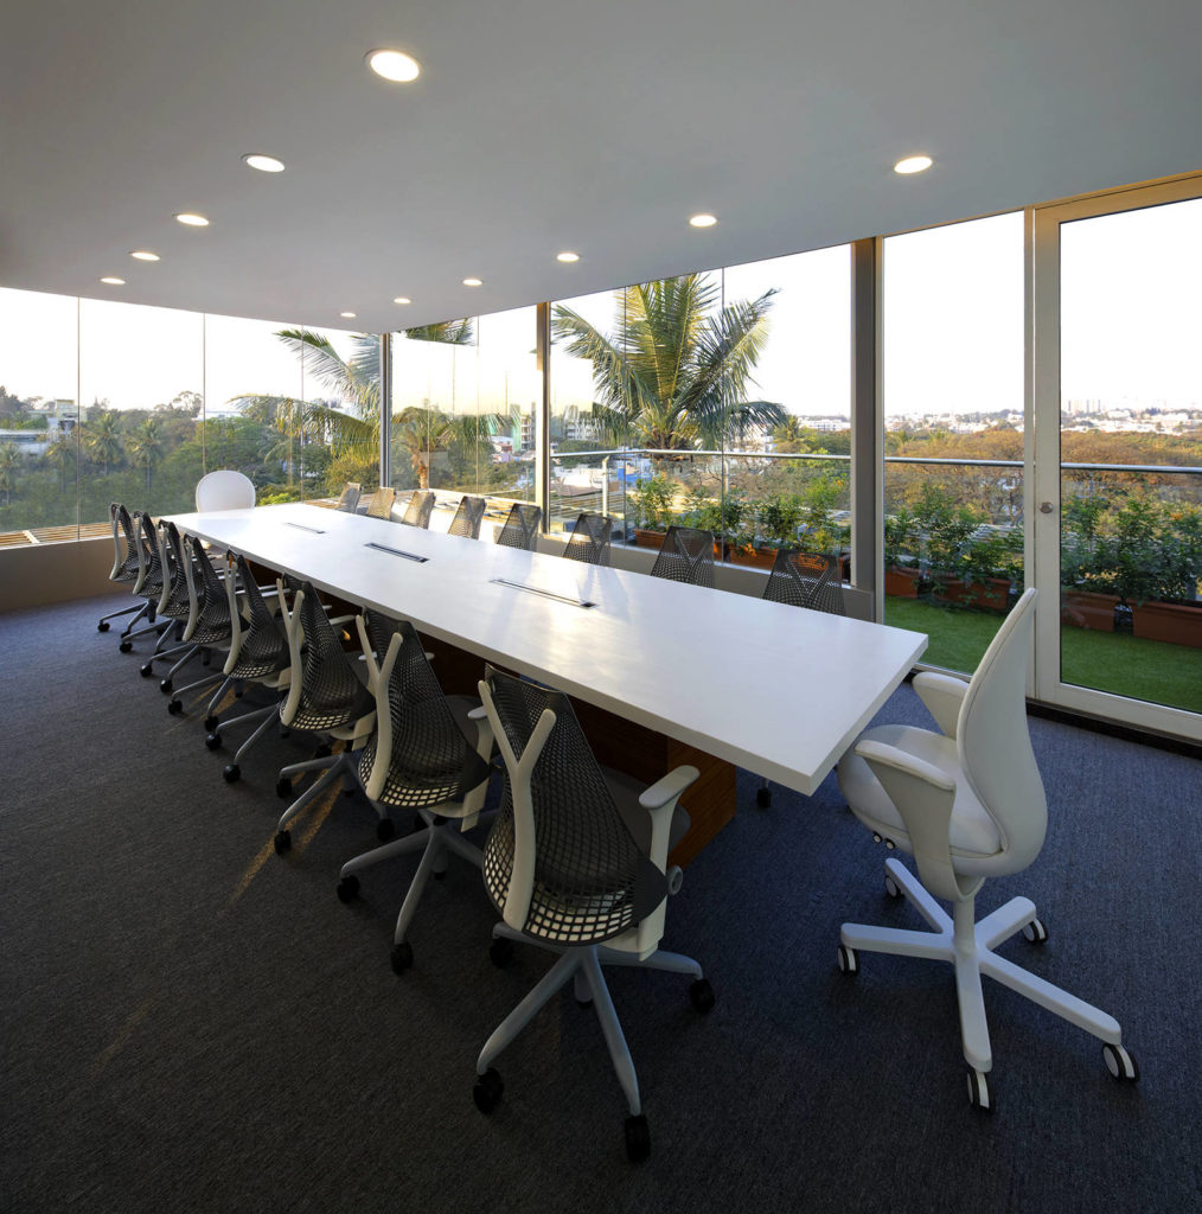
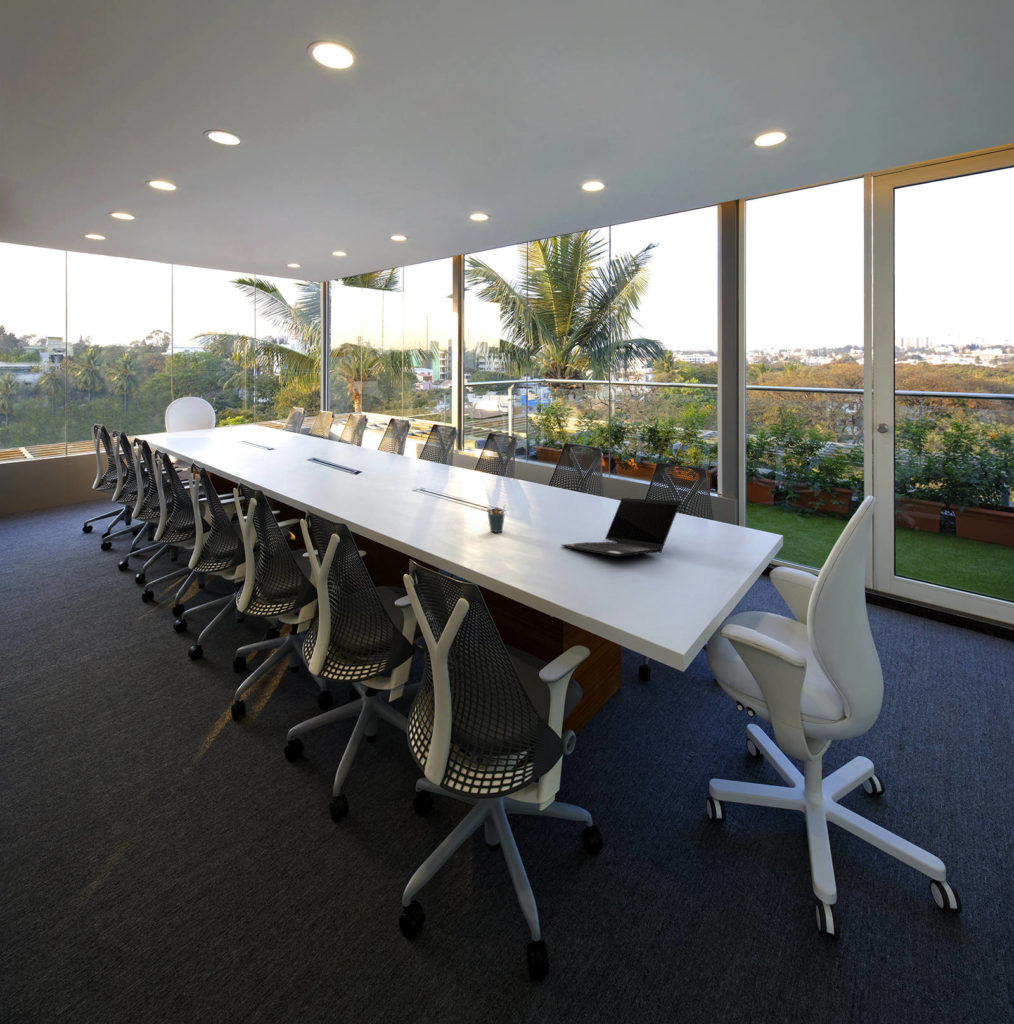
+ laptop computer (619, 525)
+ pen holder (496, 518)
